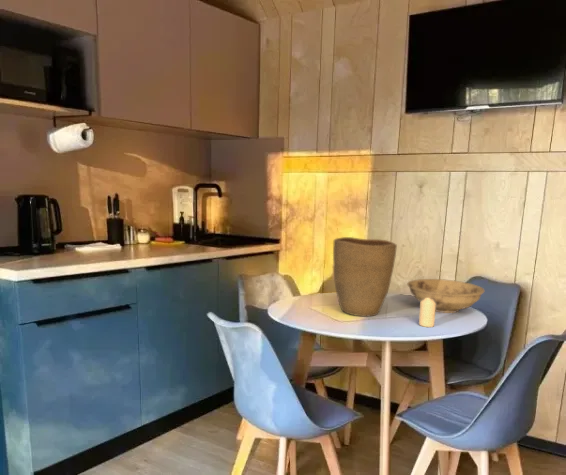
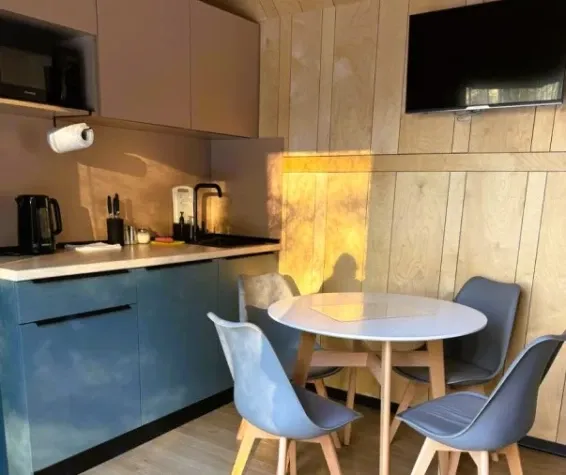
- bowl (444, 297)
- candle (427, 311)
- vase (363, 276)
